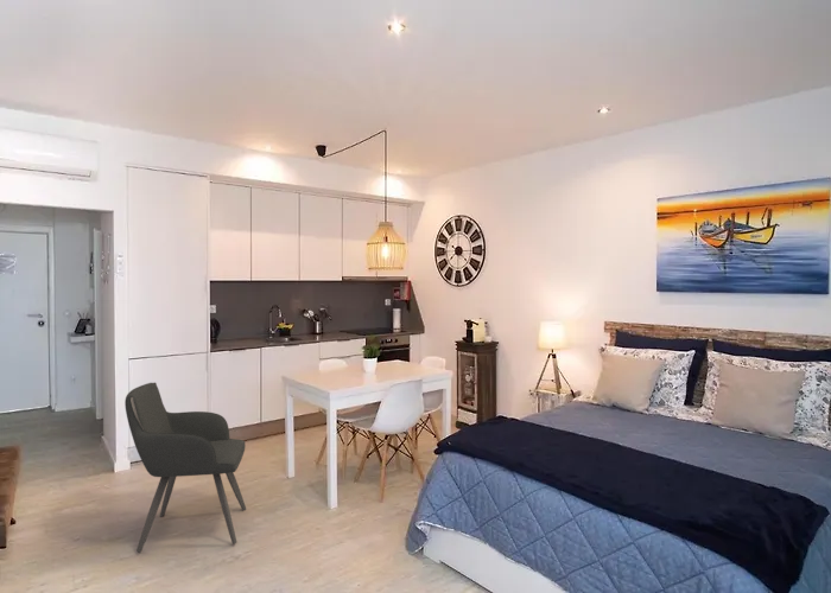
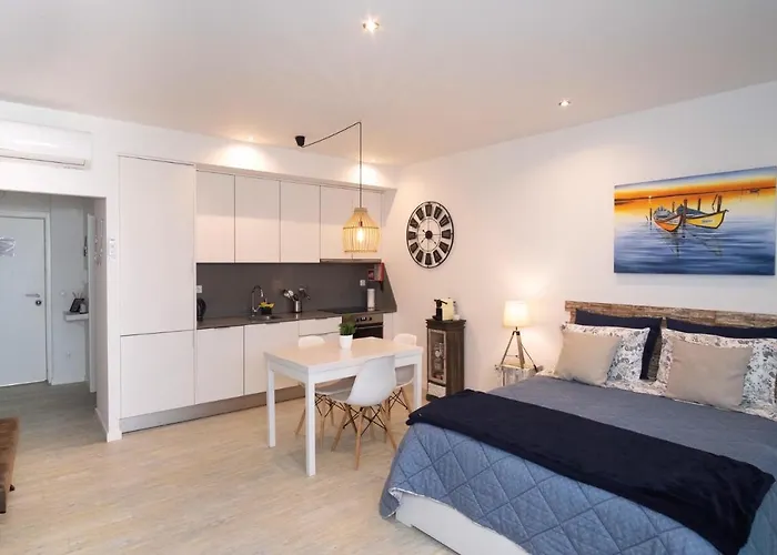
- armchair (188, 458)
